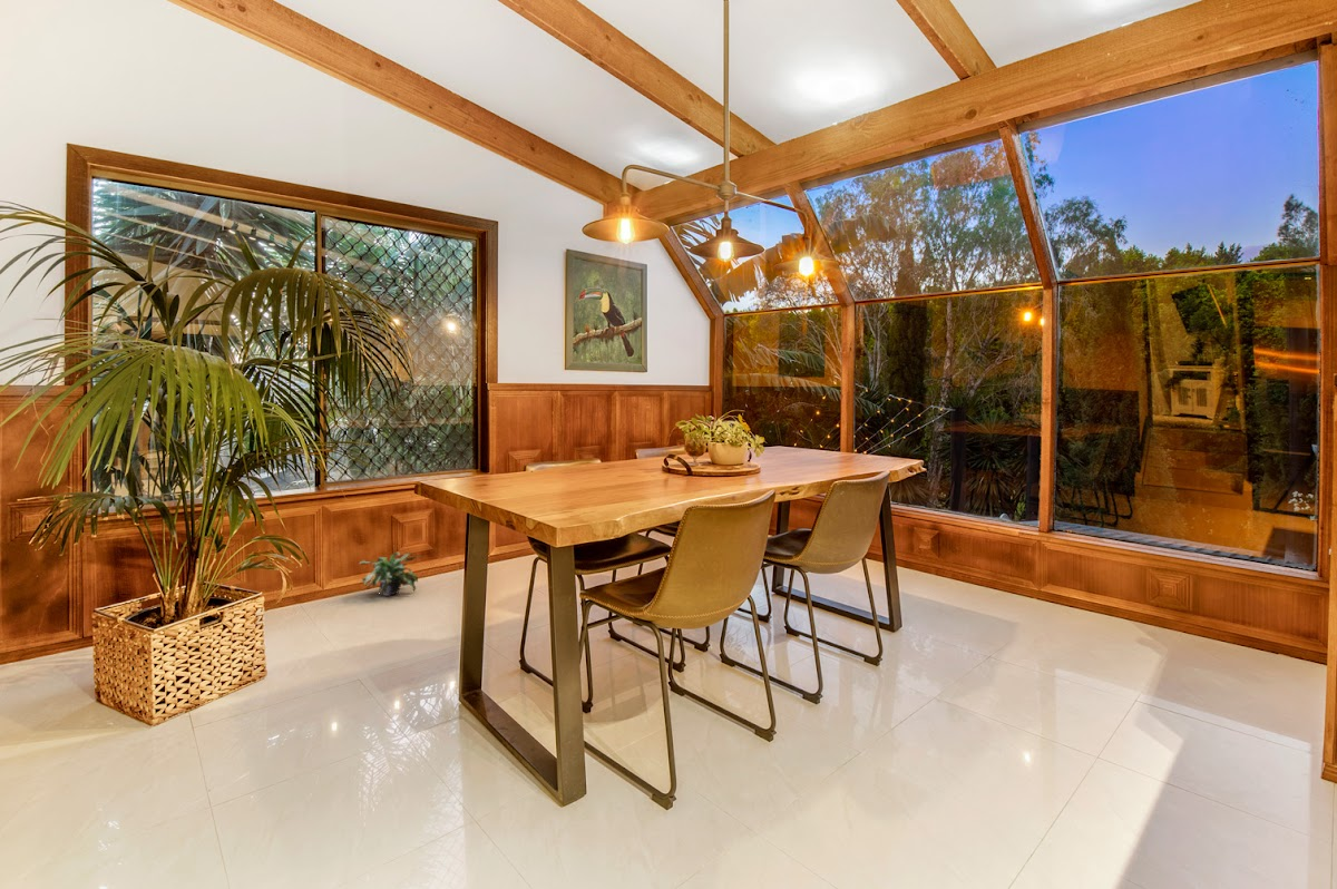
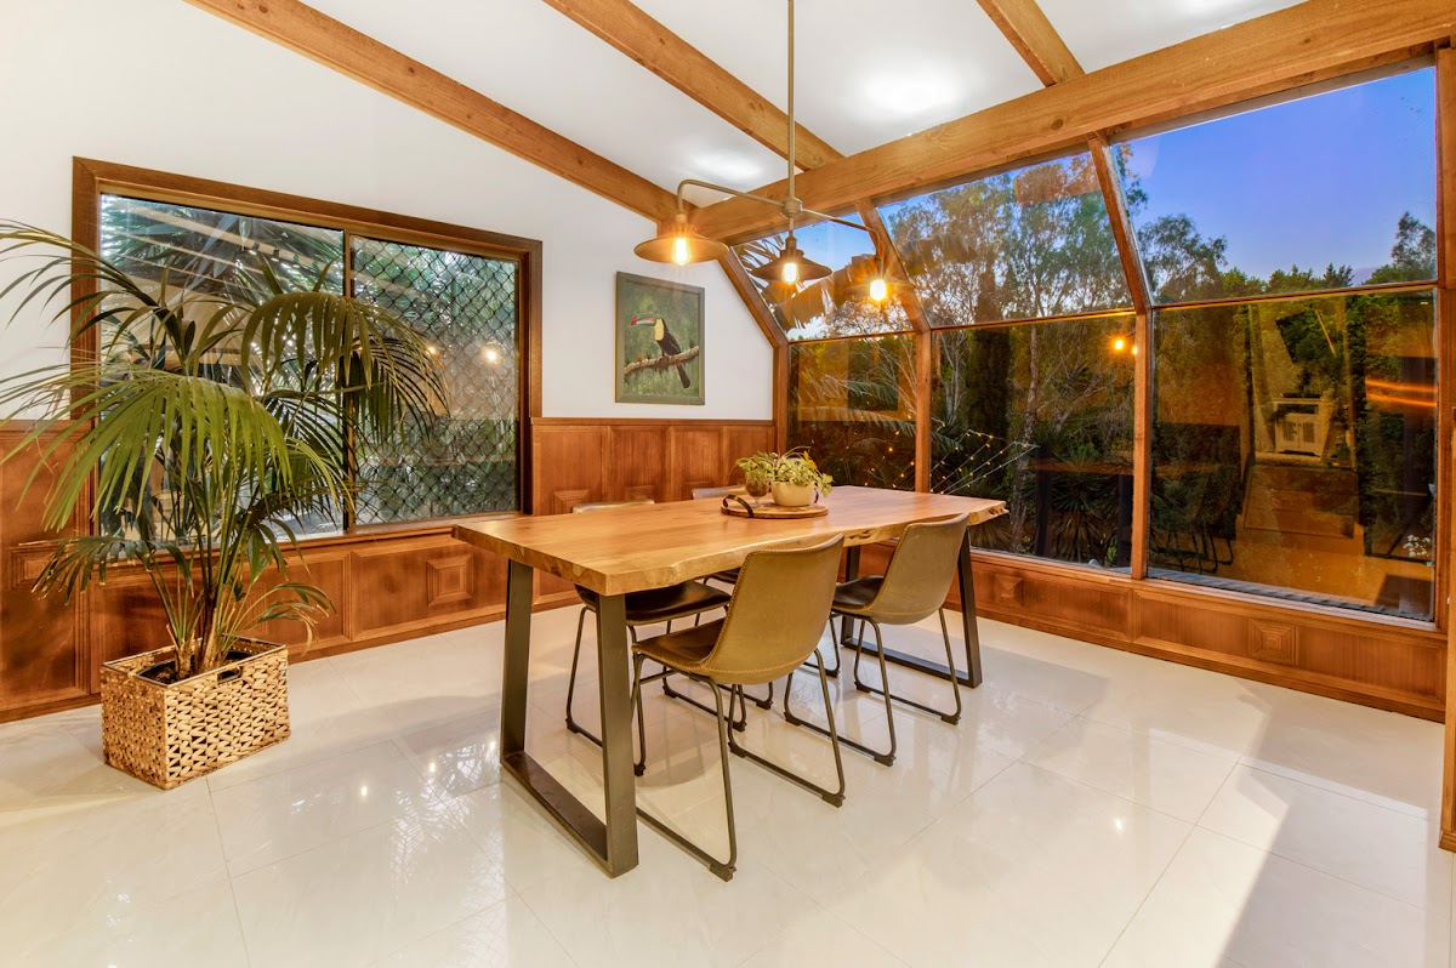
- potted plant (389, 573)
